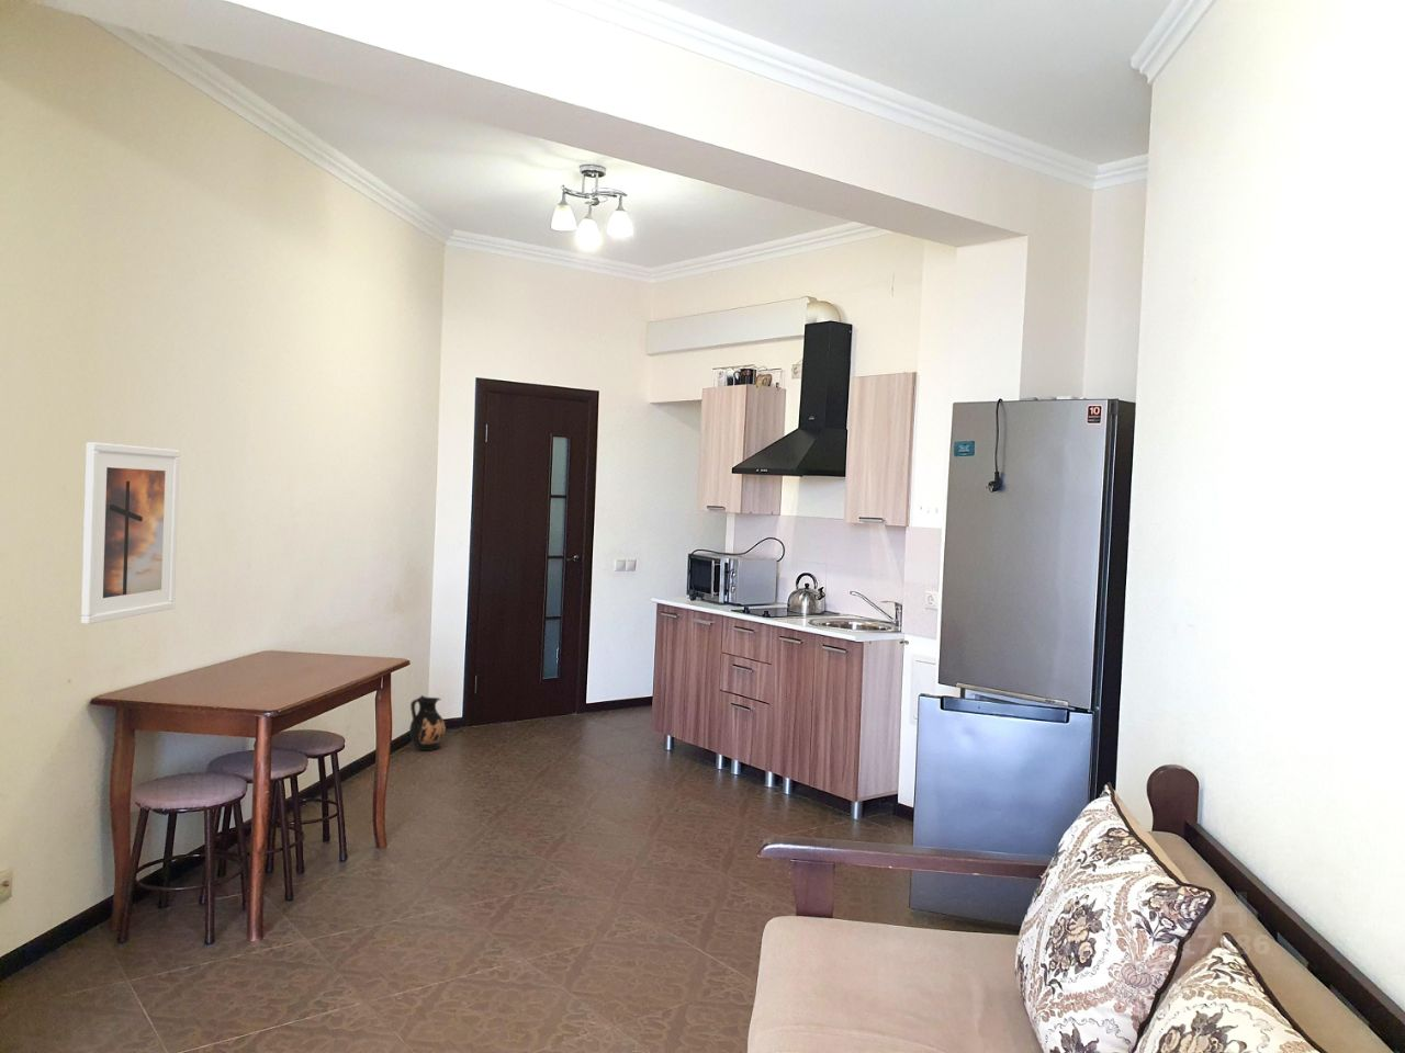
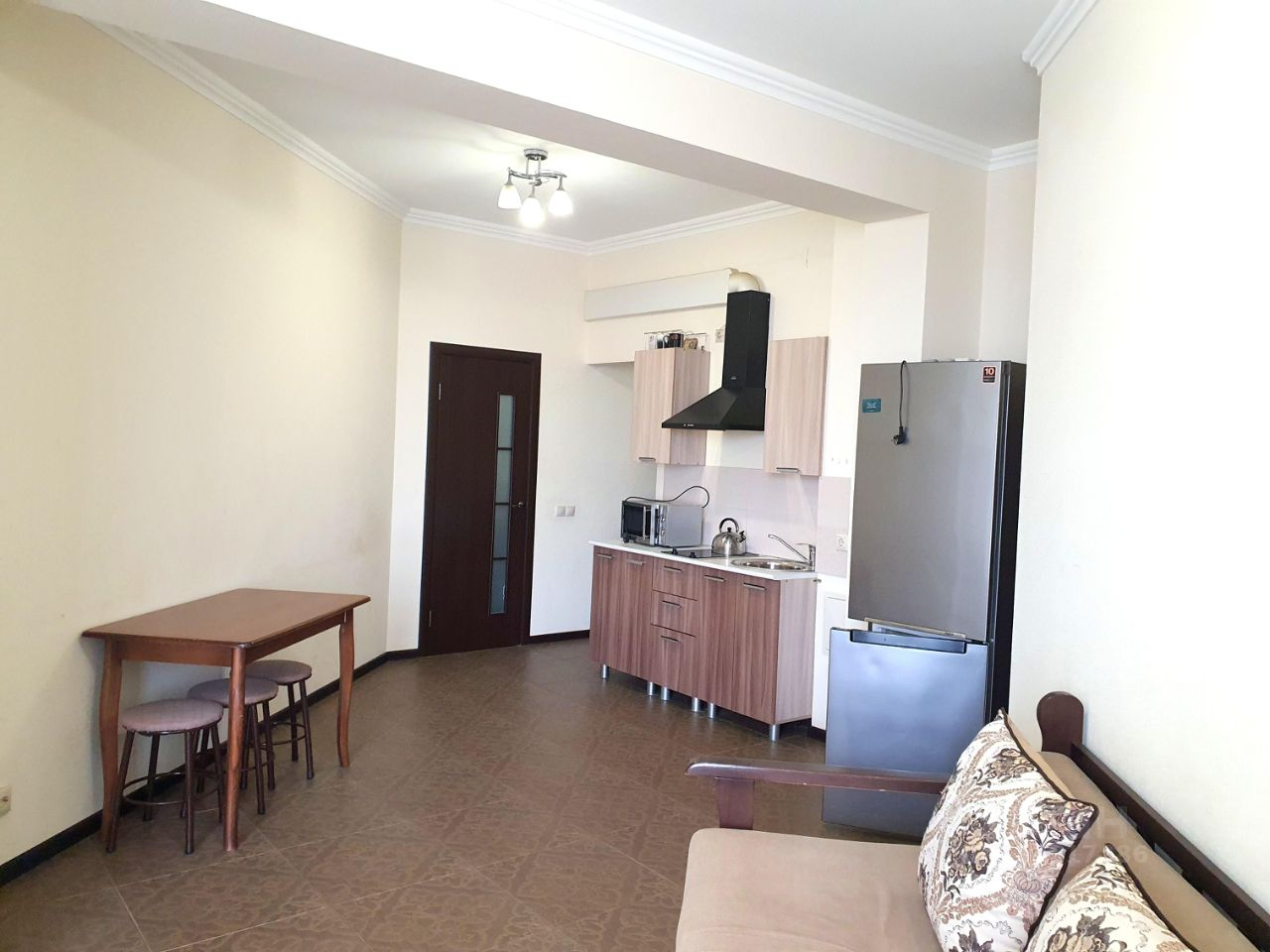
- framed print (133, 531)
- ceramic jug (427, 722)
